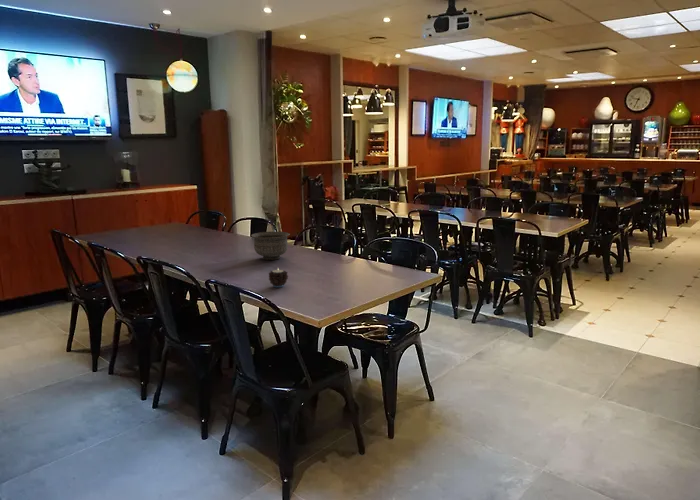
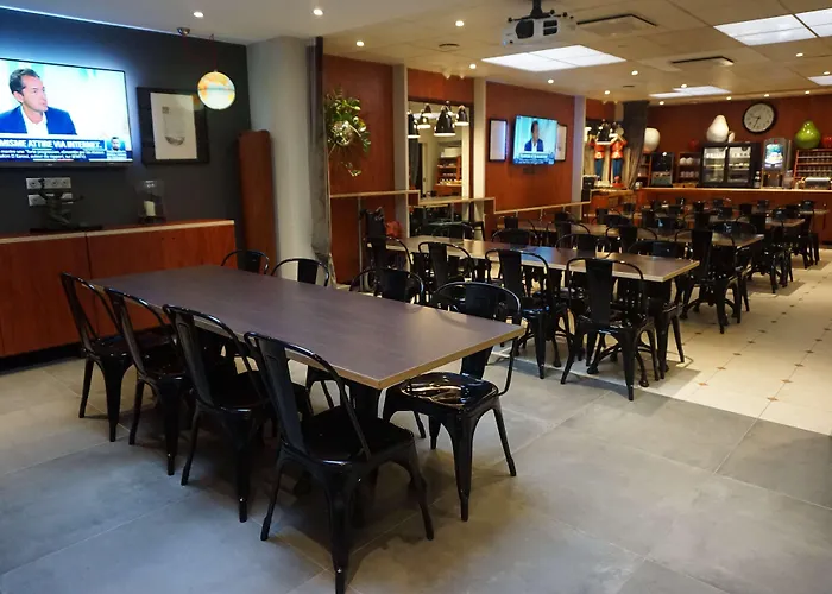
- bowl (271, 246)
- candle (278, 276)
